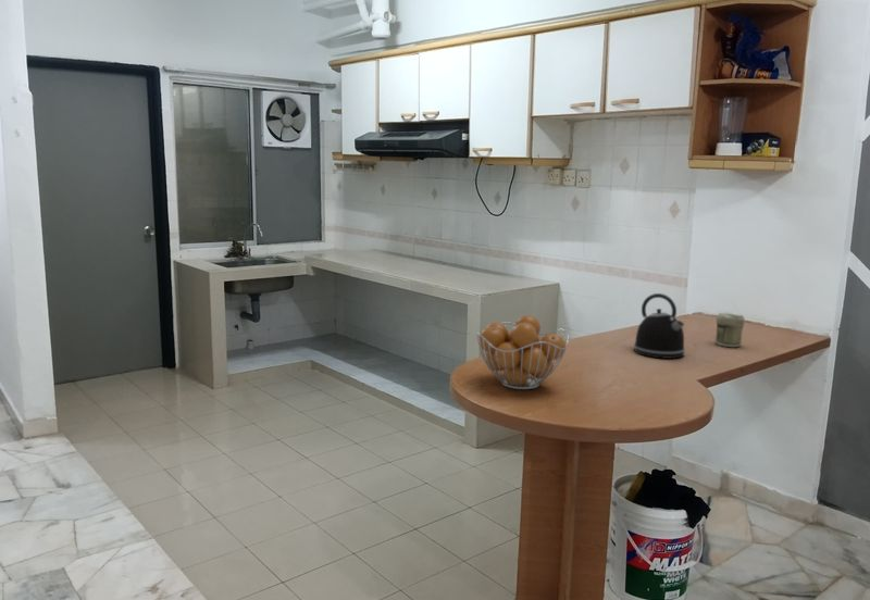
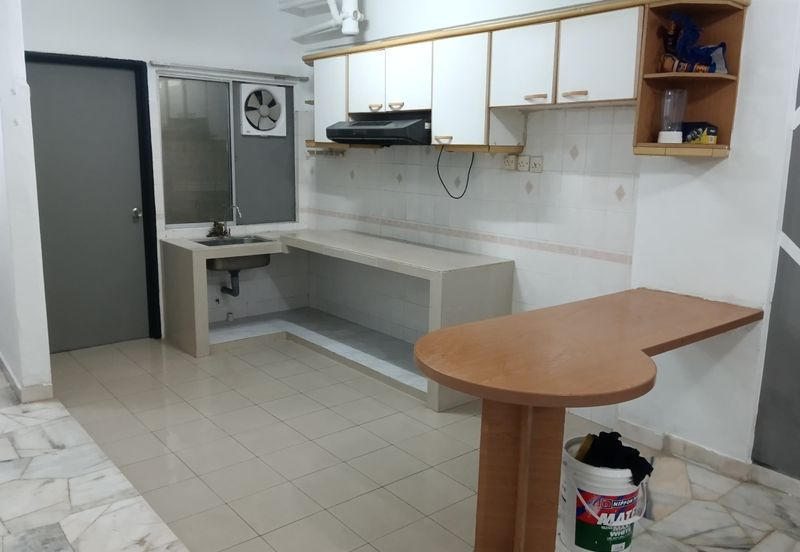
- fruit basket (521, 351)
- jar (729, 329)
- kettle (660, 323)
